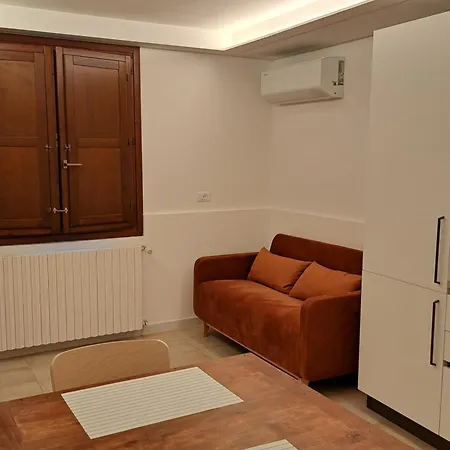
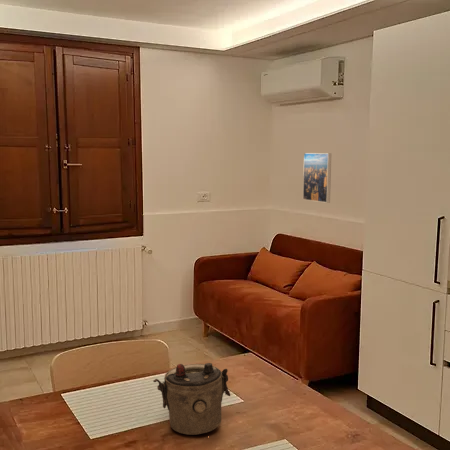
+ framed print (316, 177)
+ teapot (192, 394)
